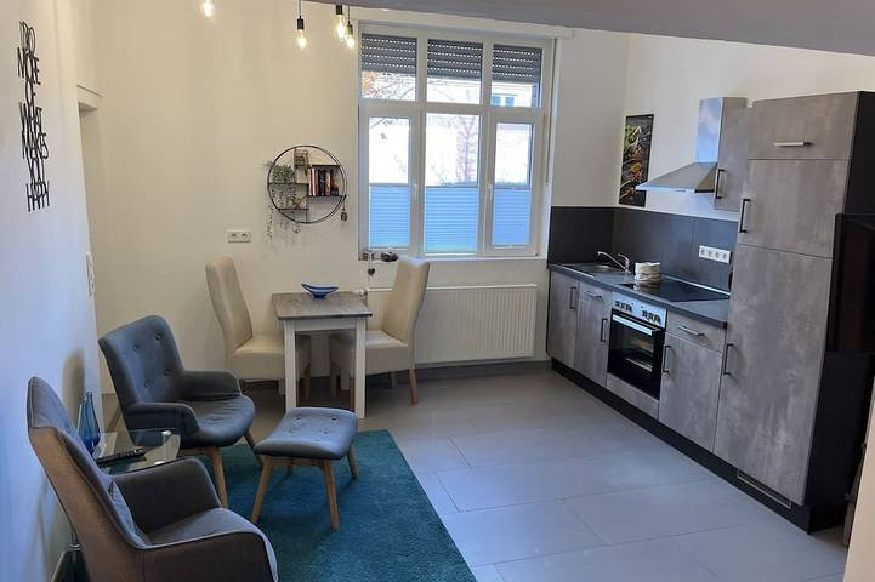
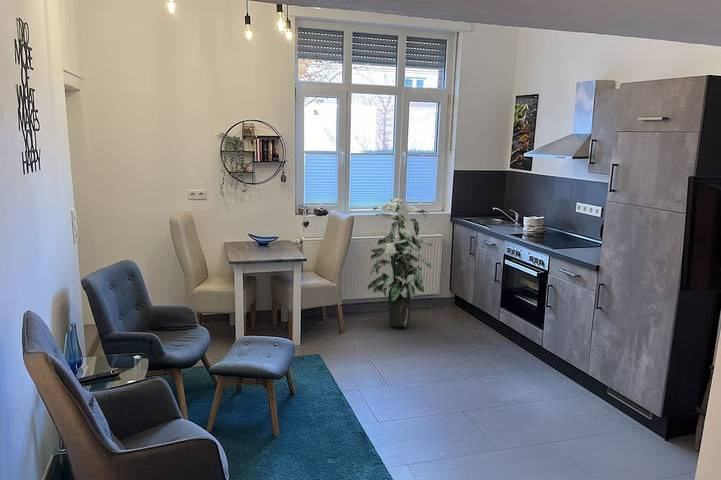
+ indoor plant (397, 262)
